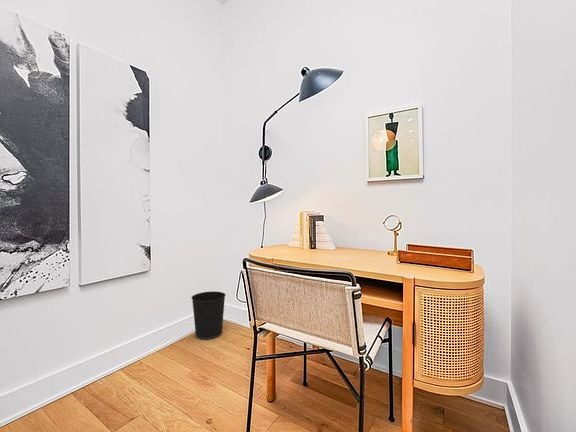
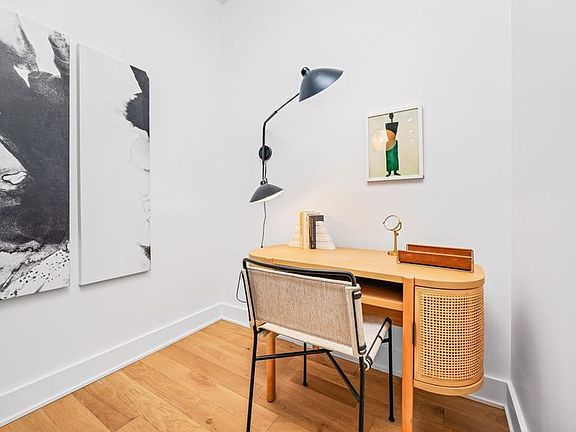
- wastebasket (208, 314)
